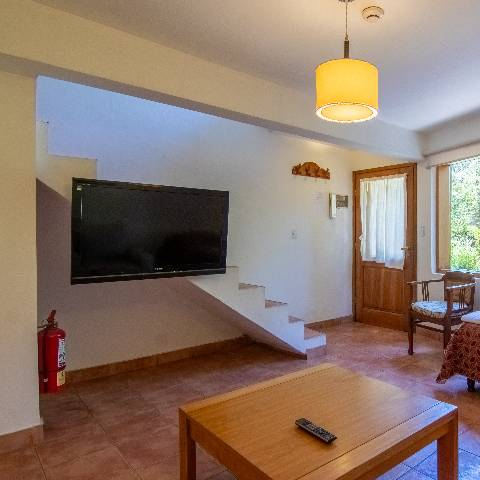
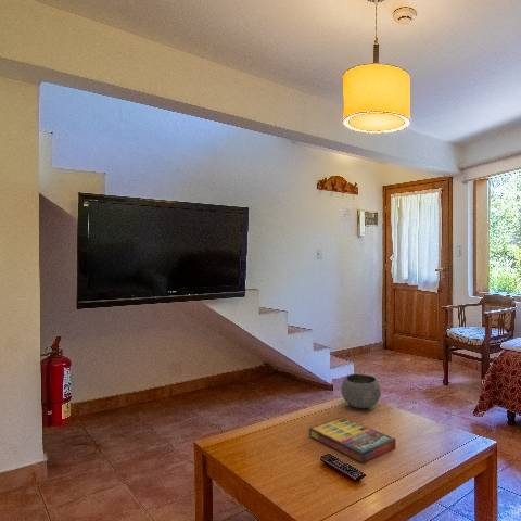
+ game compilation box (351, 437)
+ bowl (360, 392)
